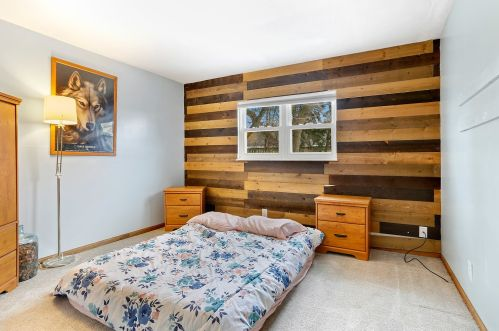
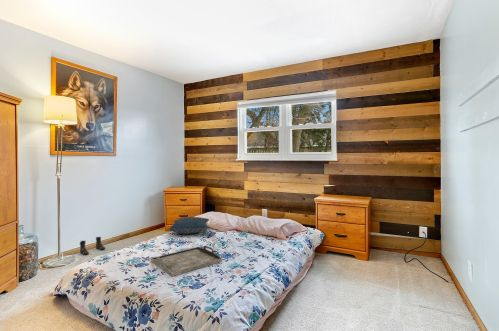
+ boots (96, 245)
+ pillow (190, 224)
+ serving tray (186, 256)
